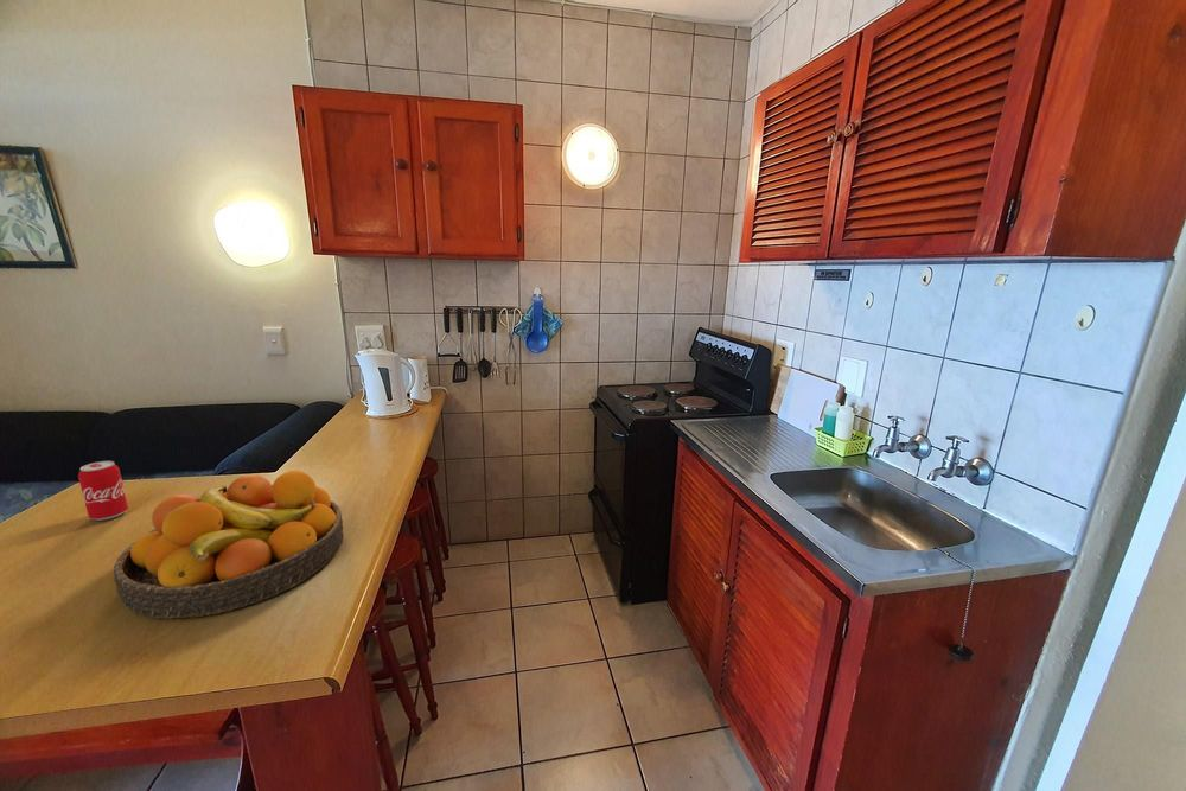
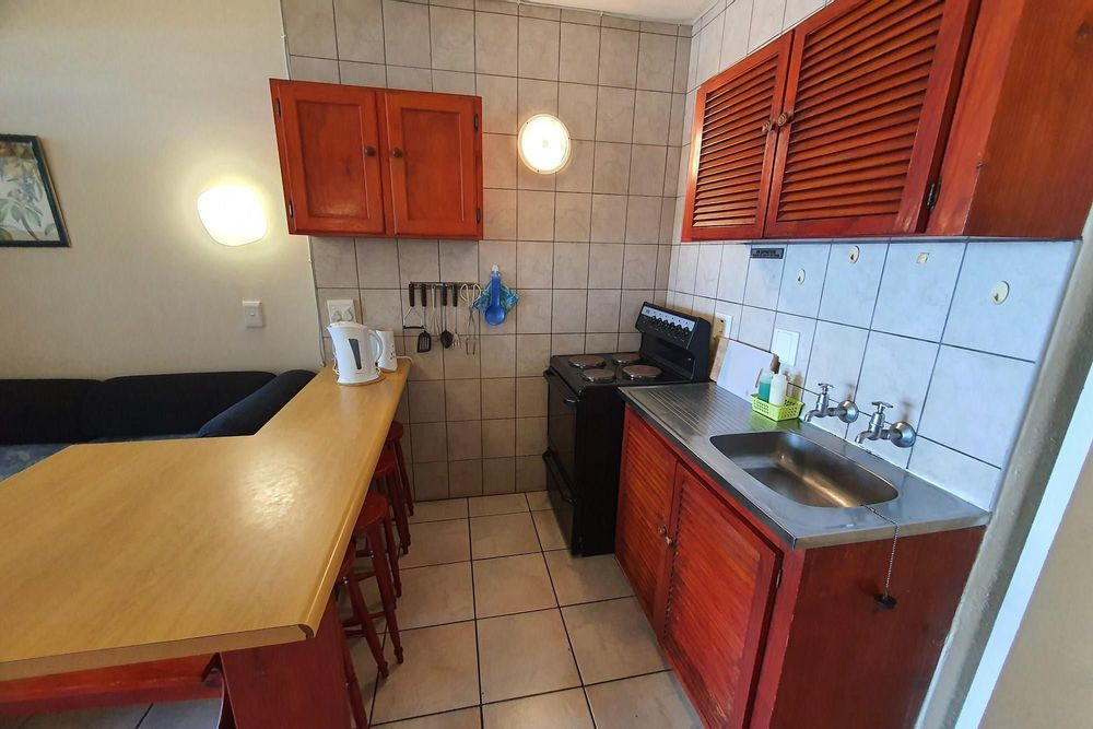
- fruit bowl (238, 522)
- beverage can (103, 490)
